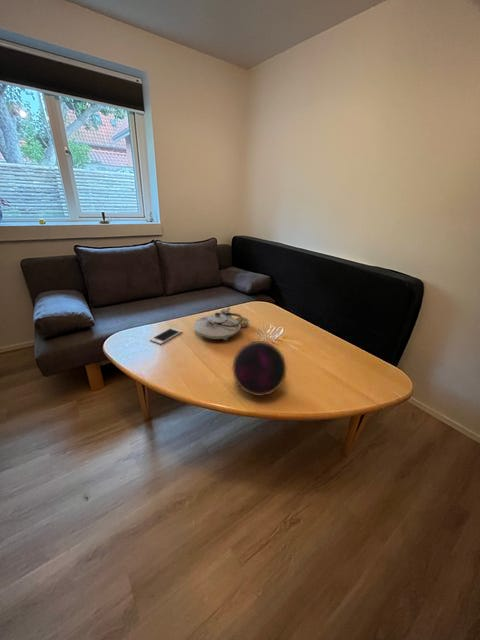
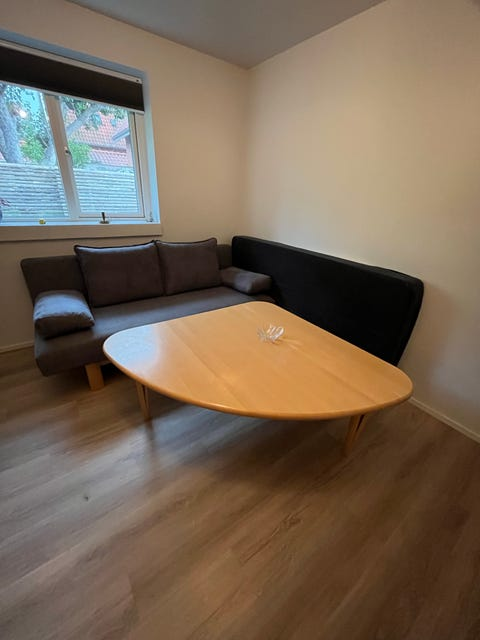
- decorative orb (259, 368)
- teapot (221, 320)
- cell phone (166, 335)
